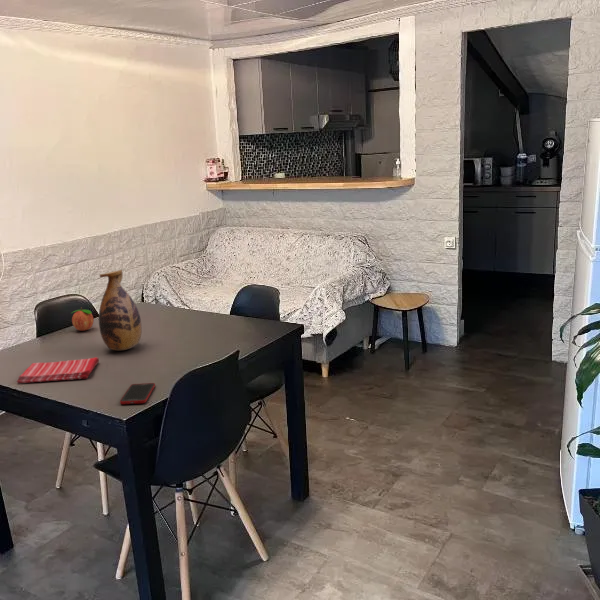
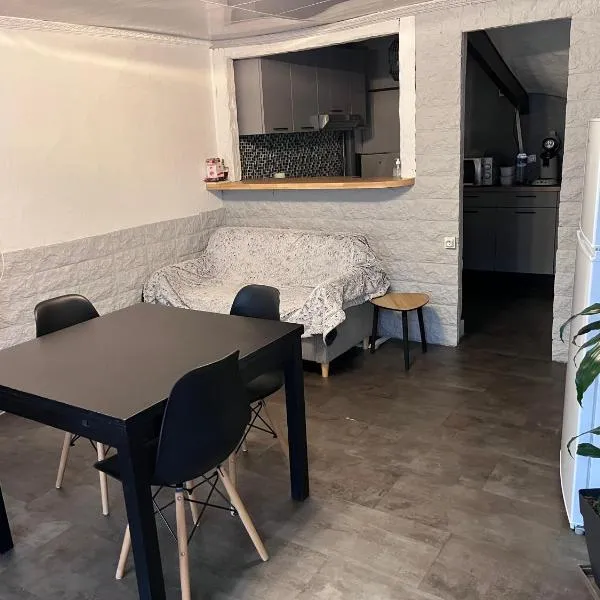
- fruit (82, 318)
- cell phone (138, 393)
- dish towel (59, 369)
- vase (118, 310)
